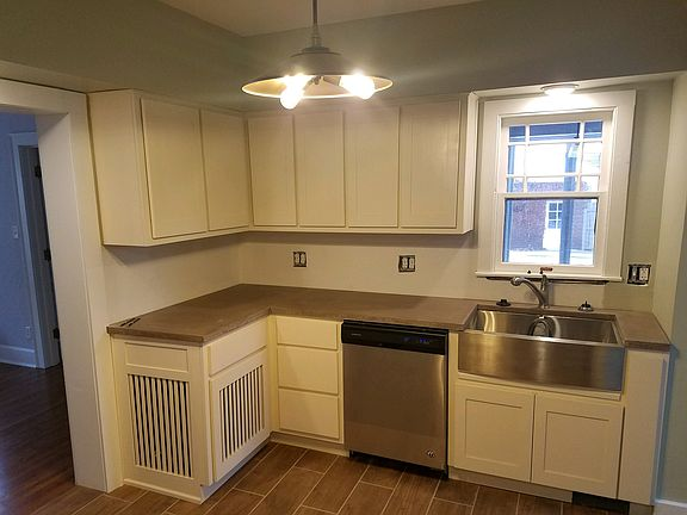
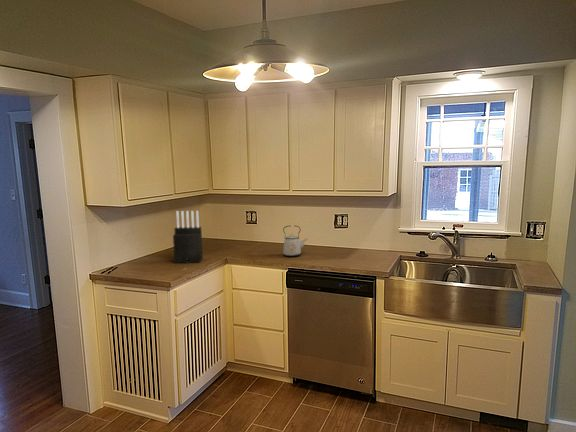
+ knife block (187, 236)
+ kettle (295, 240)
